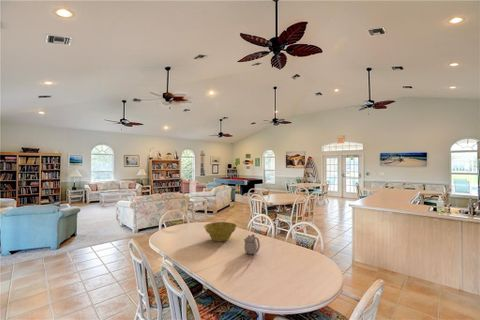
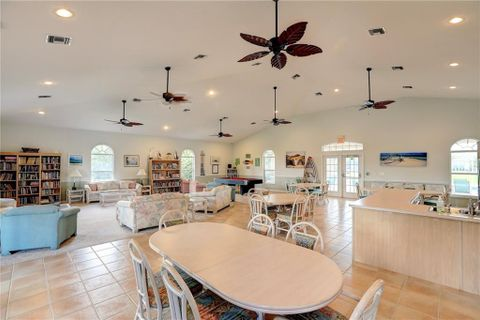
- teapot (251, 243)
- planter bowl (220, 232)
